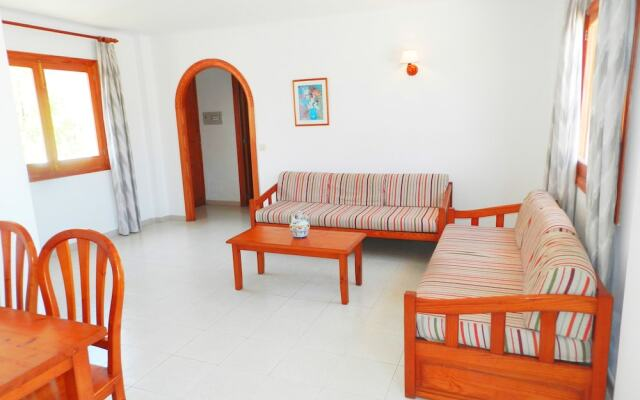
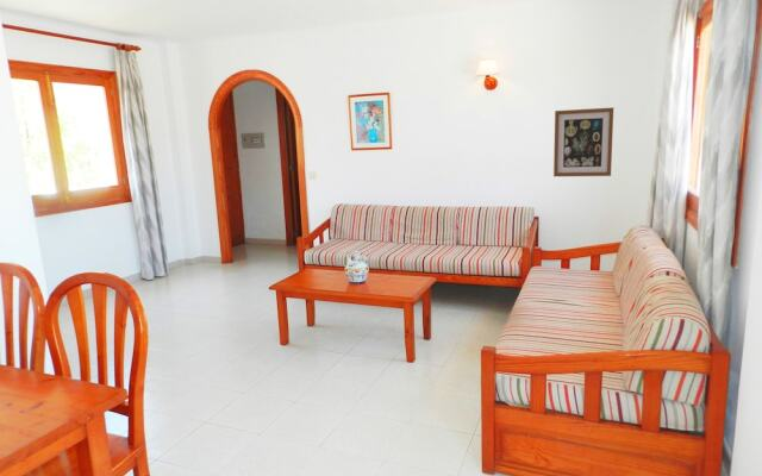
+ wall art (582, 143)
